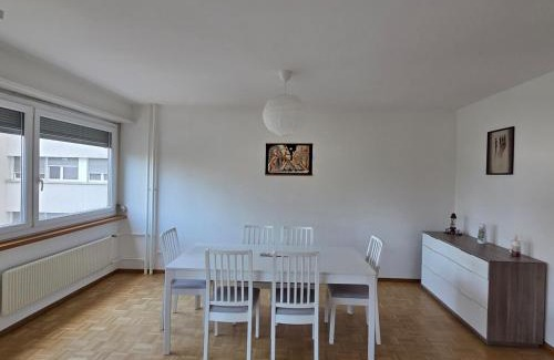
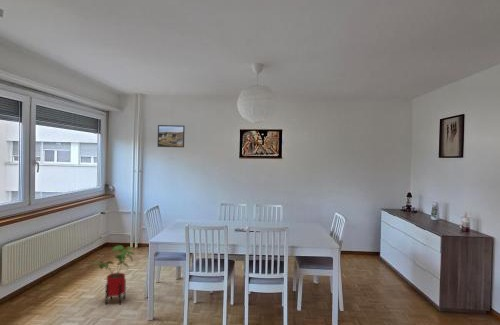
+ house plant (116, 273)
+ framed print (171, 136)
